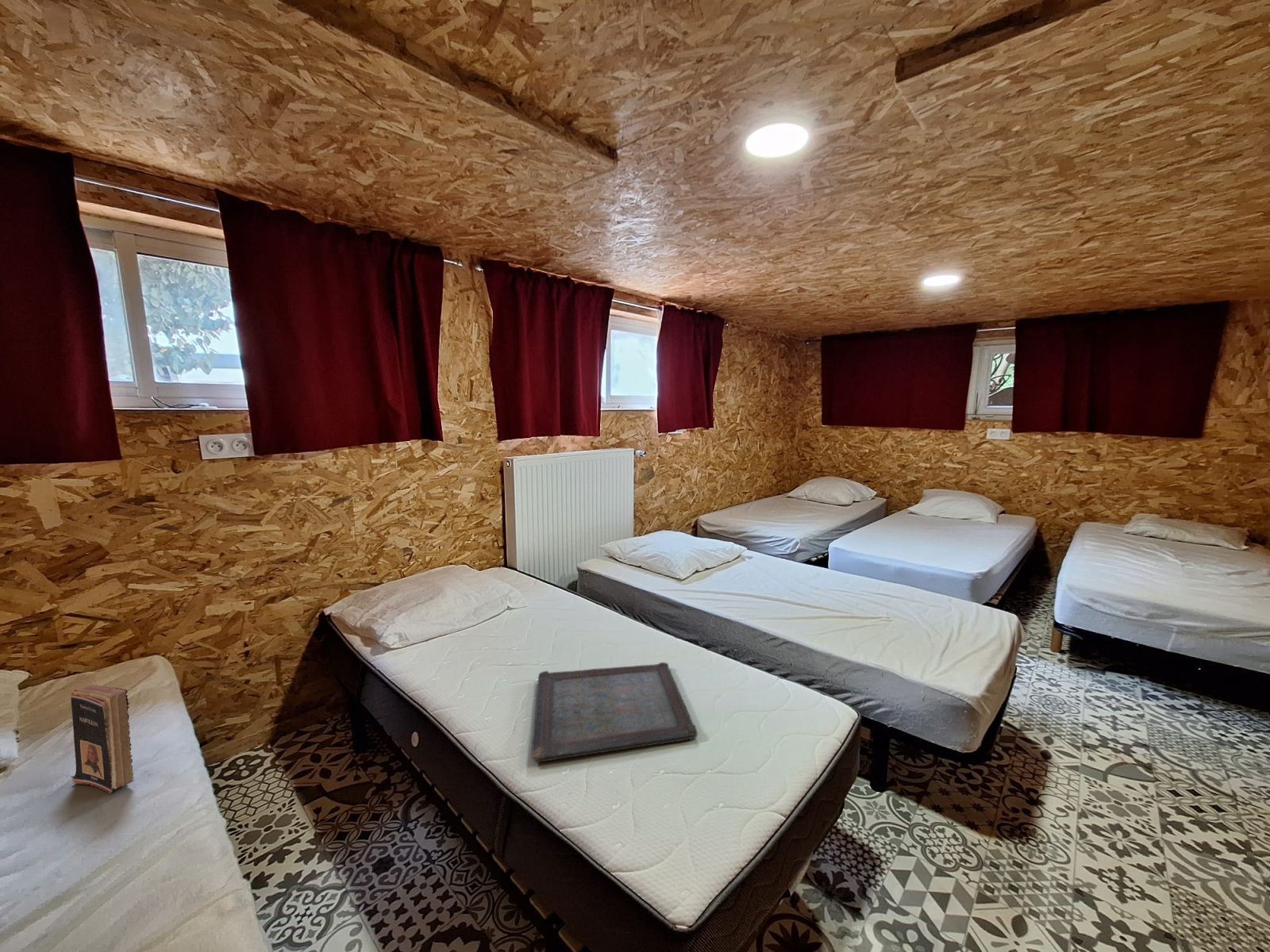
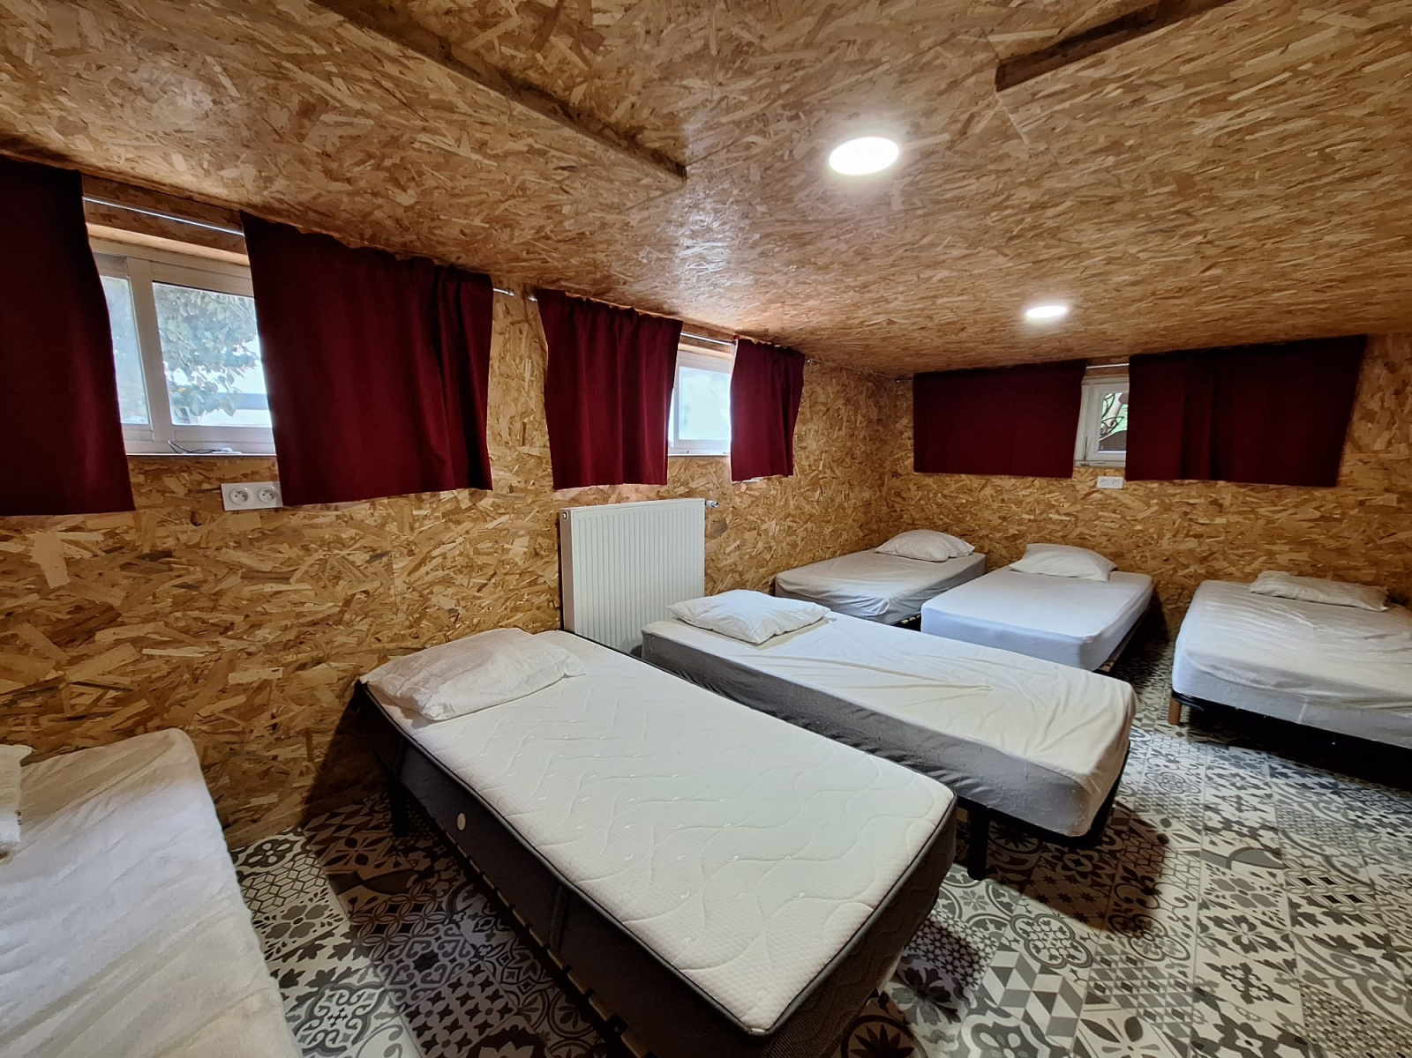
- serving tray (610, 703)
- book (98, 736)
